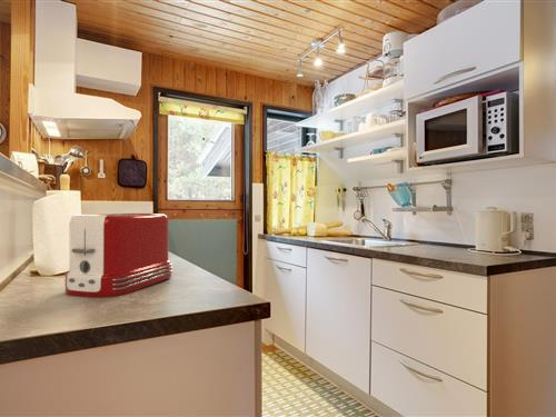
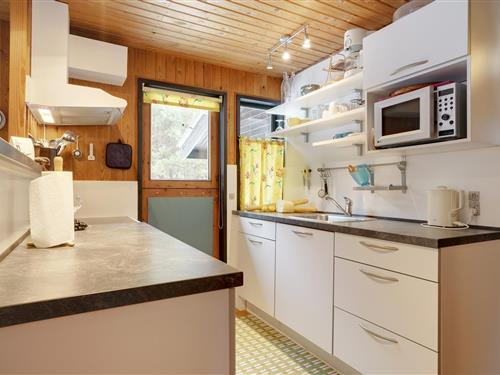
- toaster (123, 248)
